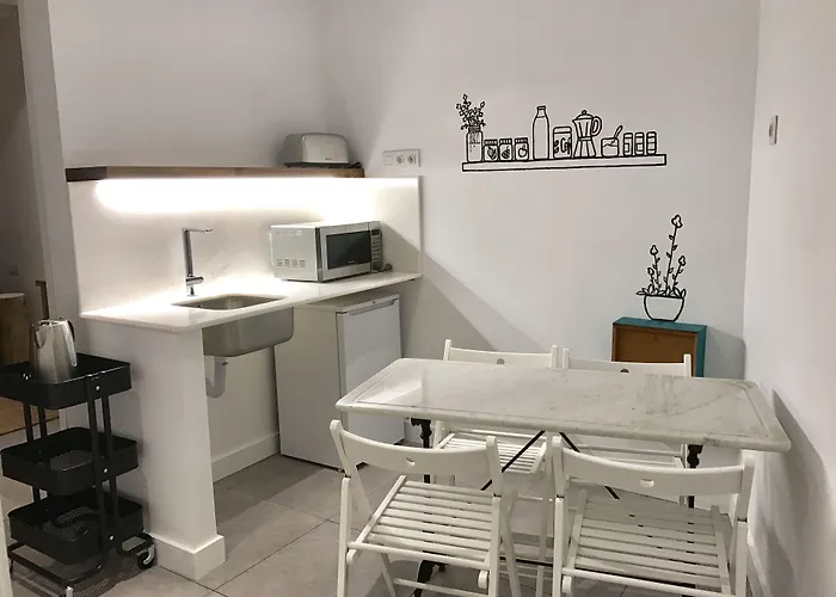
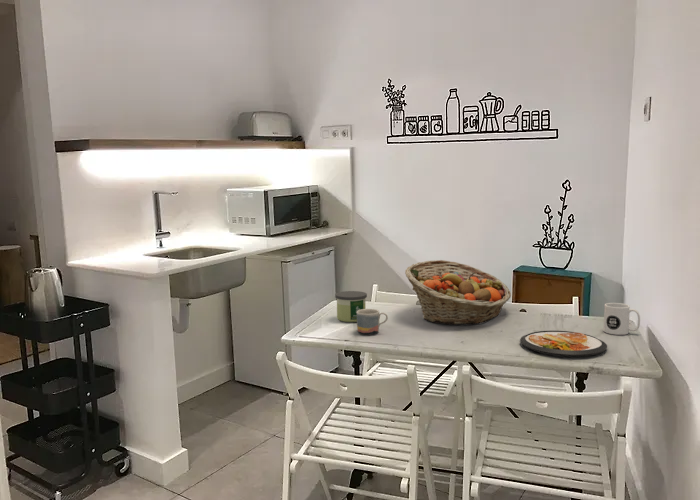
+ fruit basket (457, 290)
+ mug (621, 319)
+ candle (351, 306)
+ mug (372, 322)
+ dish (562, 340)
